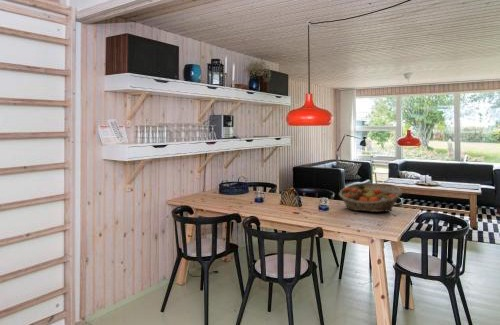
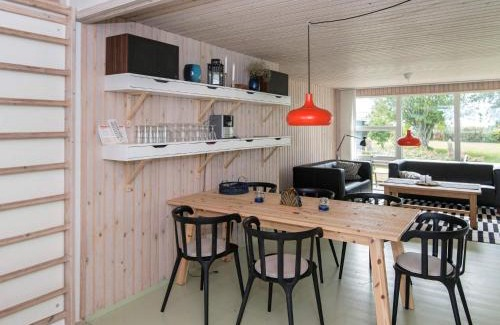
- fruit basket (369, 196)
